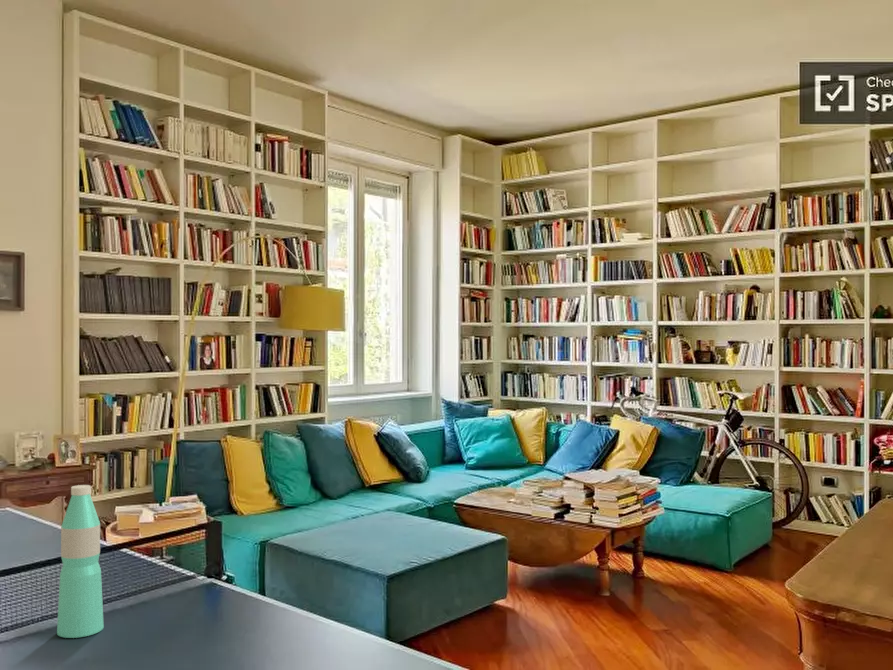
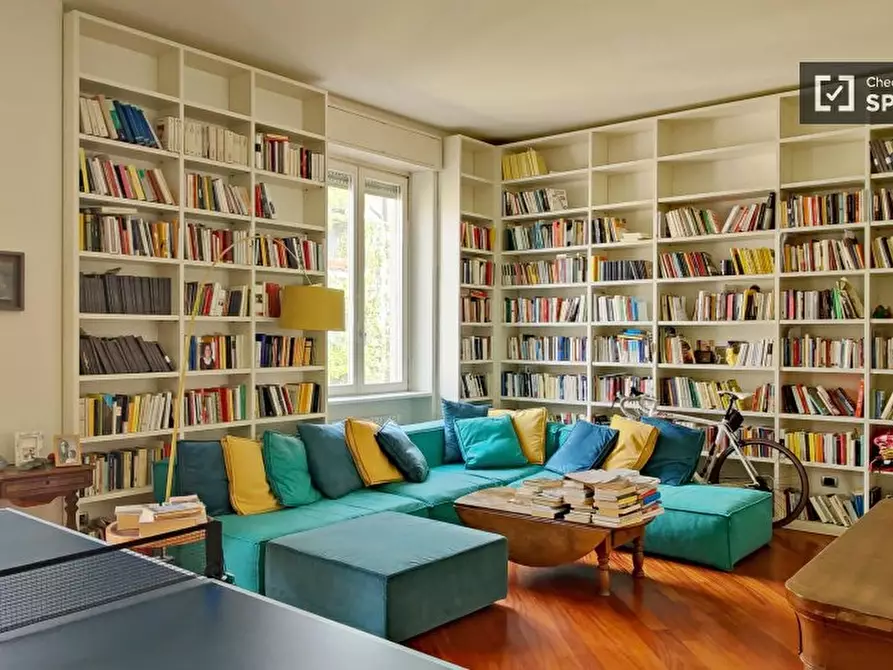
- water bottle (80, 558)
